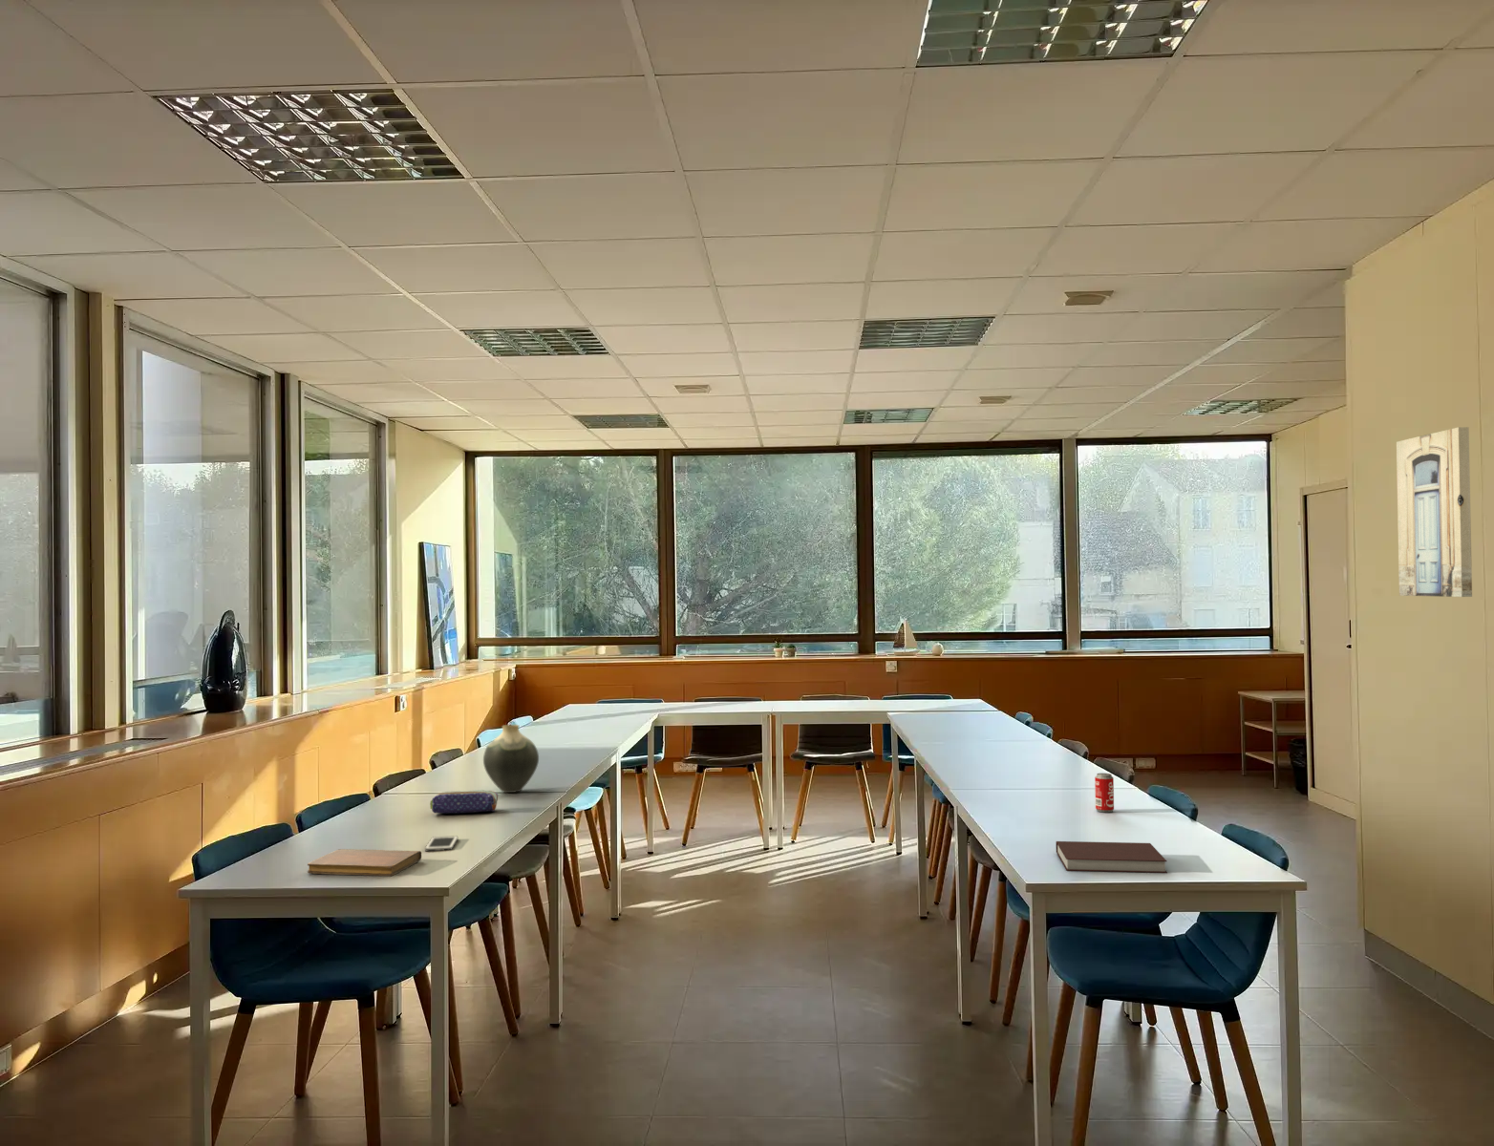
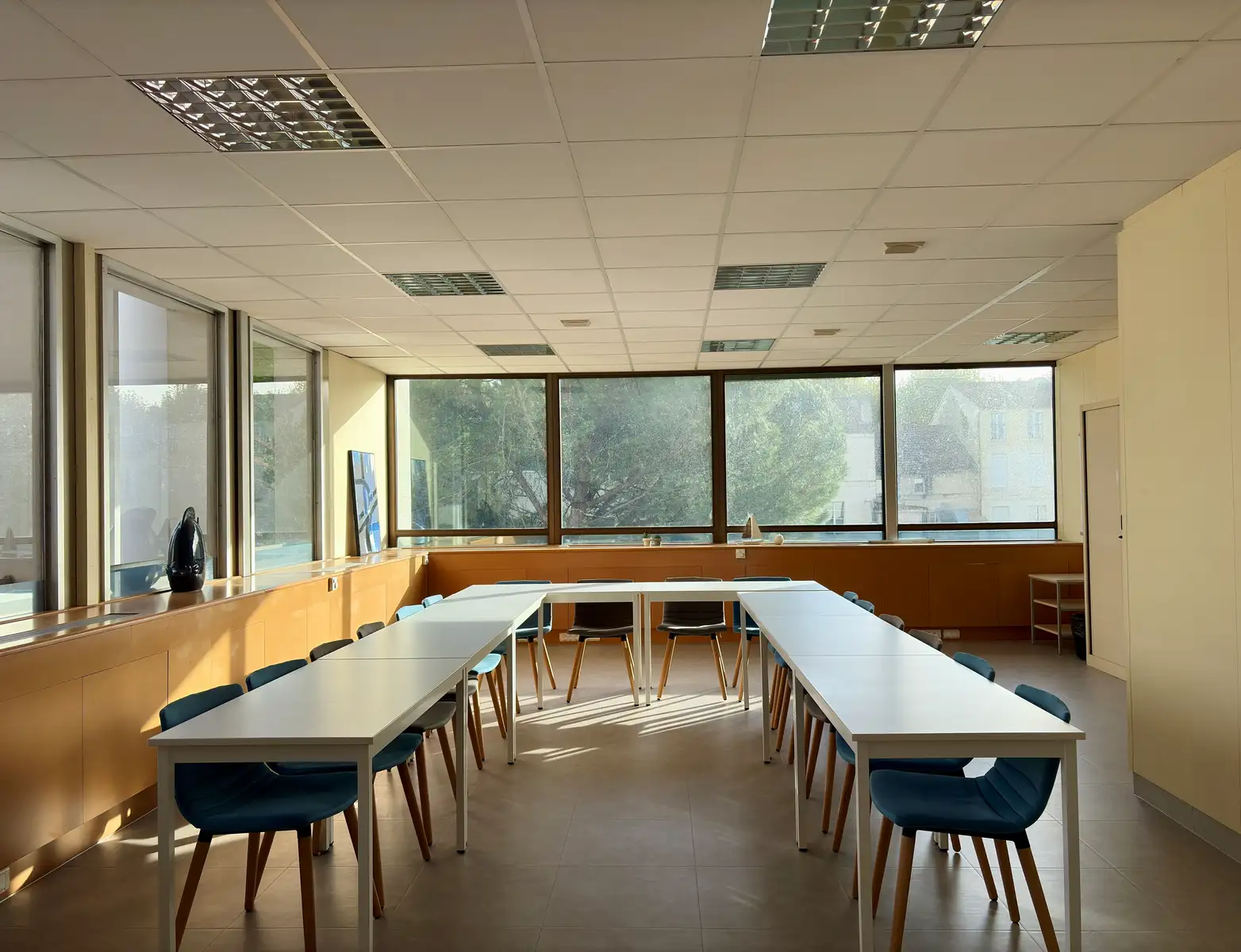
- vase (512, 758)
- cell phone (442, 844)
- beverage can (1104, 792)
- notebook (365, 862)
- wall art (1431, 515)
- pencil case (465, 802)
- notebook (1109, 856)
